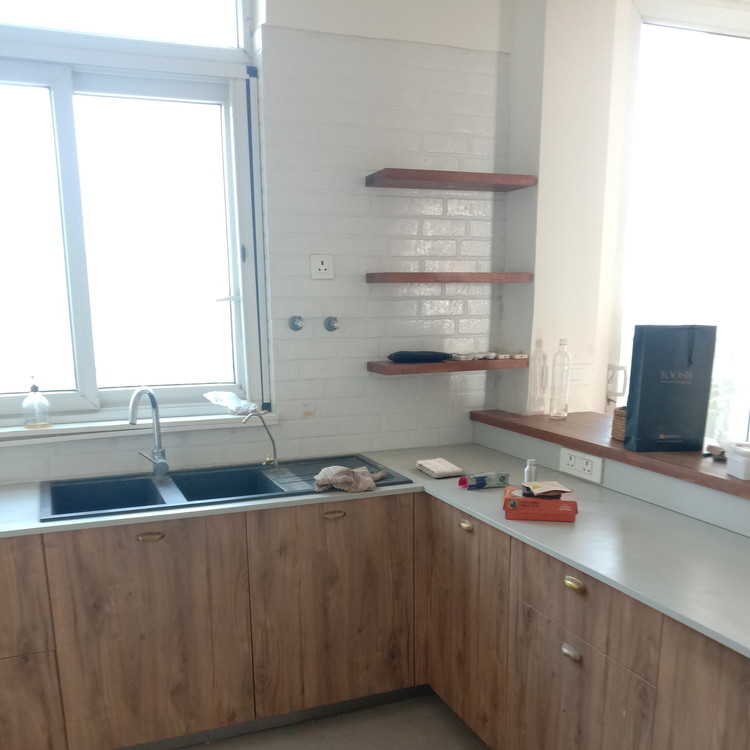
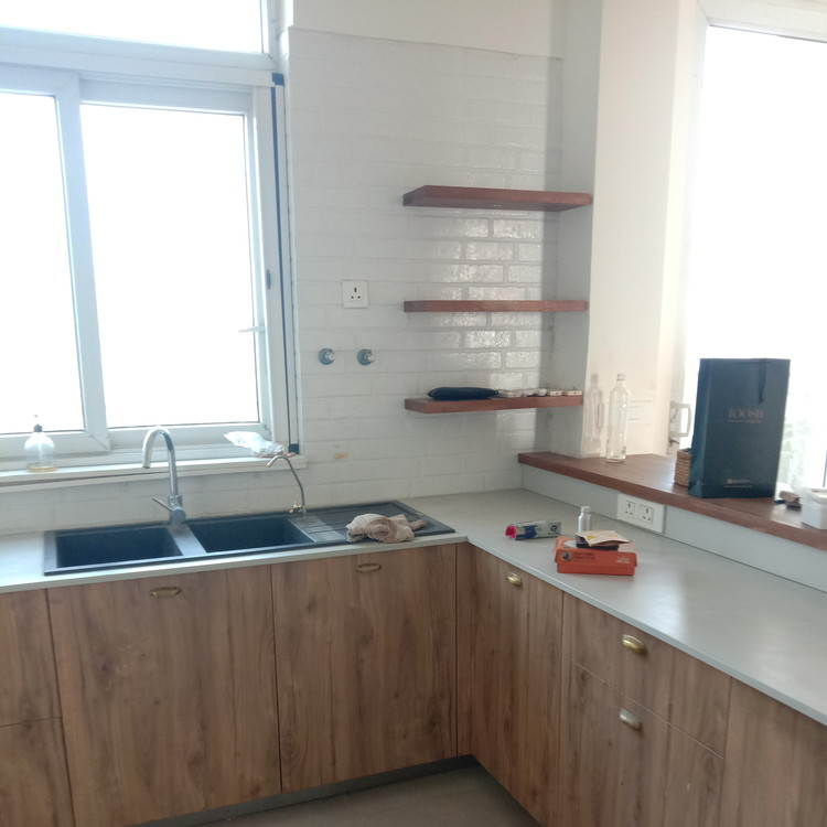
- washcloth (438, 467)
